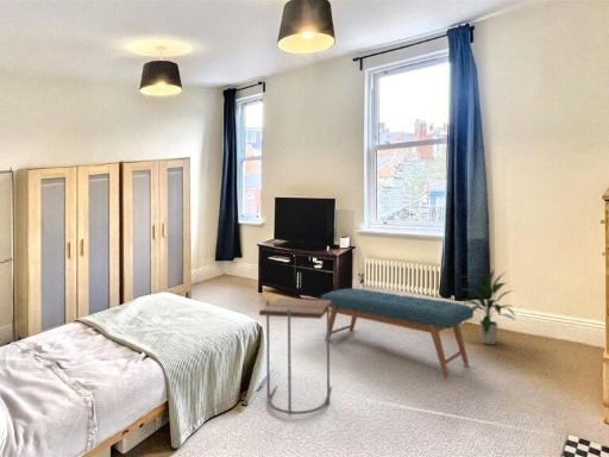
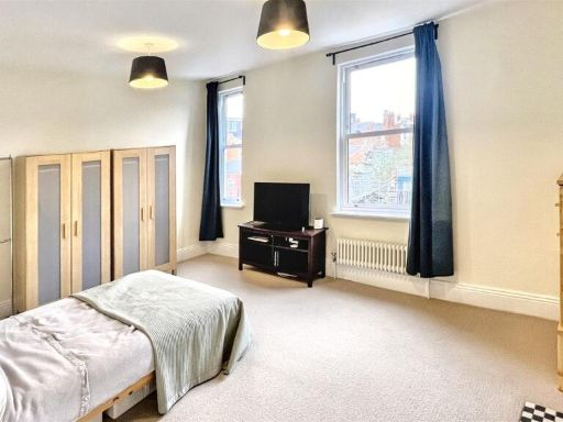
- bench (390, 324)
- indoor plant (486, 306)
- side table (289, 350)
